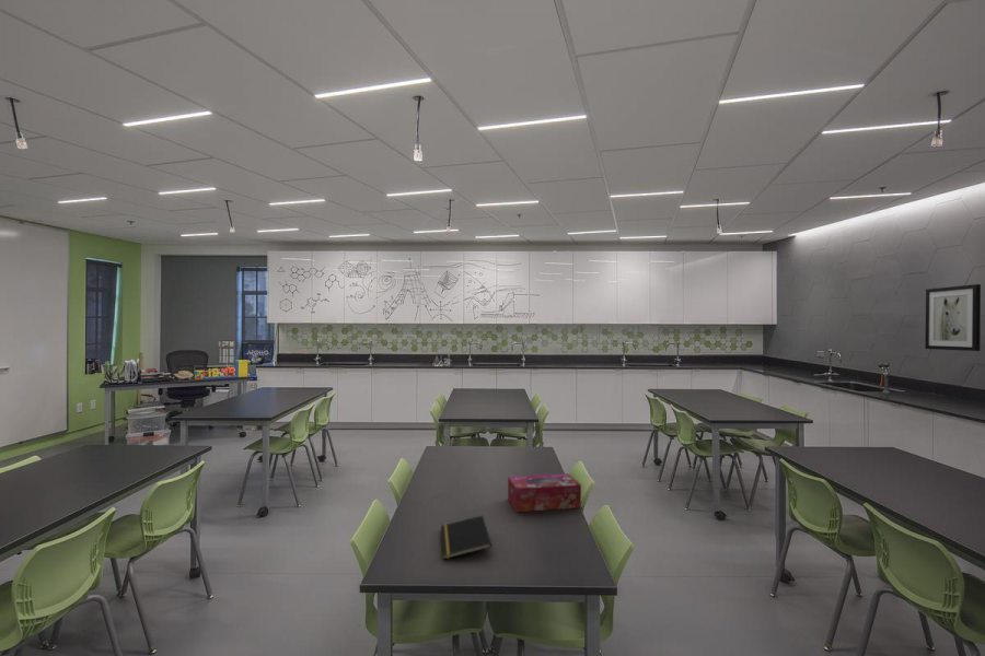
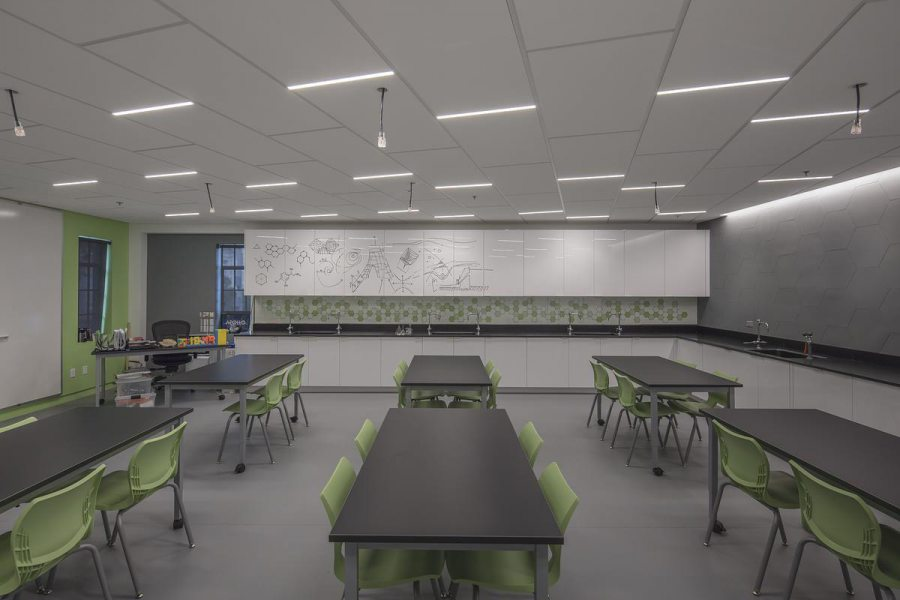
- tissue box (543, 491)
- wall art (951, 318)
- notepad (464, 536)
